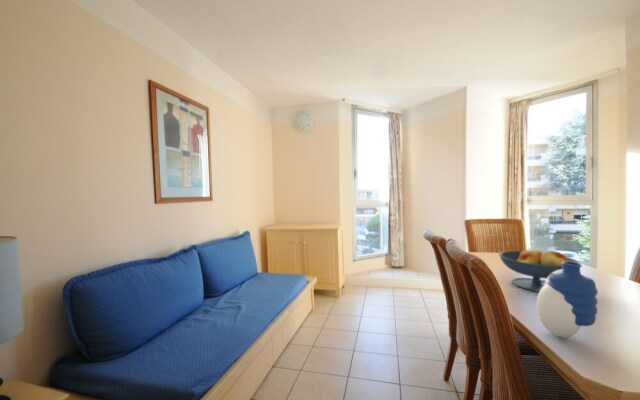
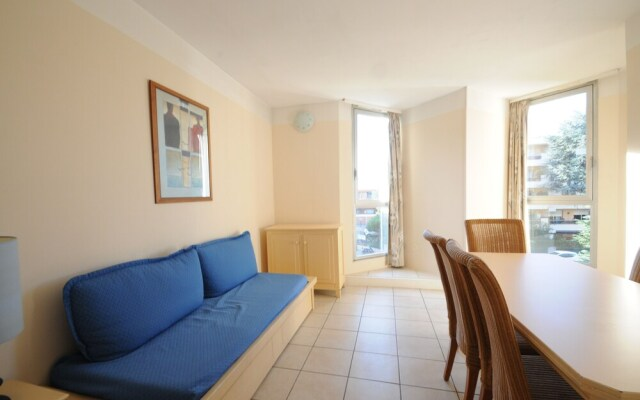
- fruit bowl (536, 266)
- vase (563, 299)
